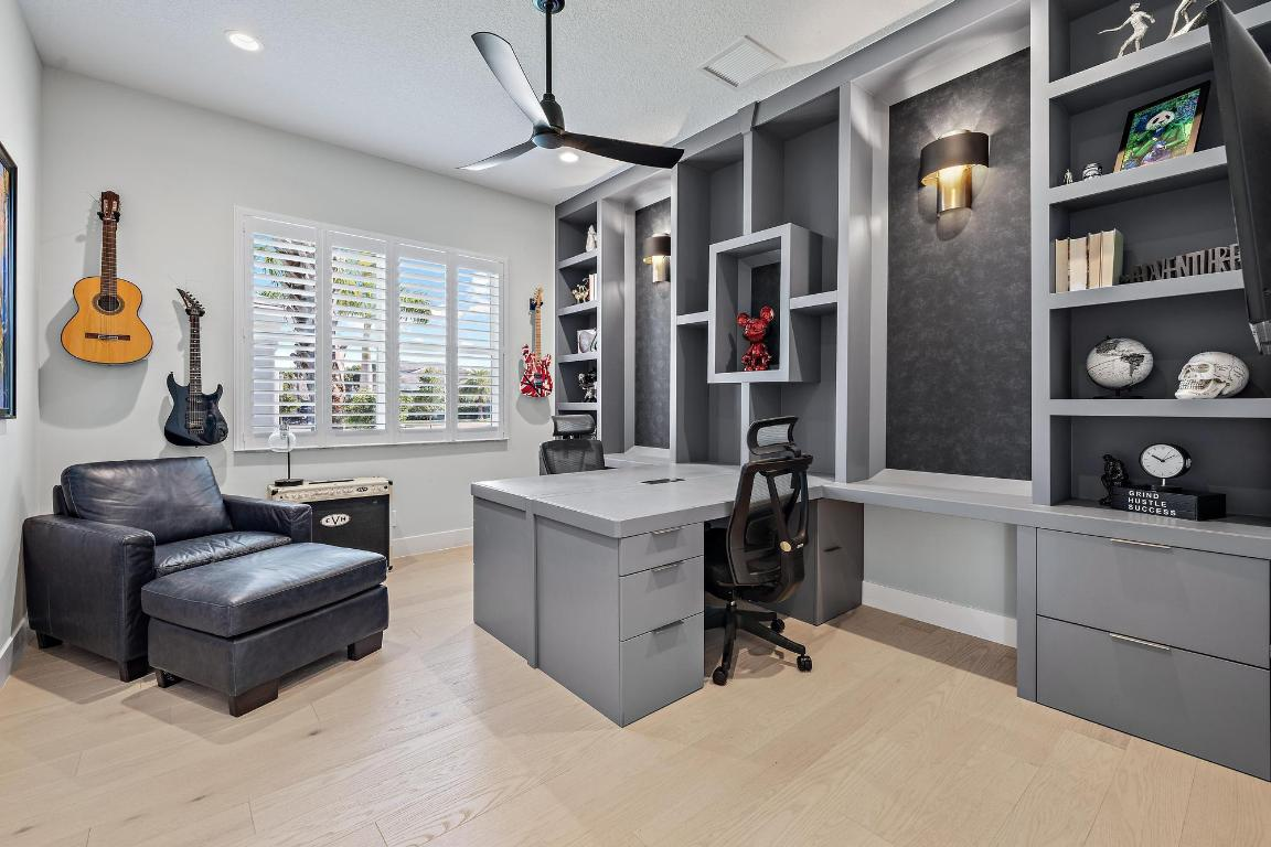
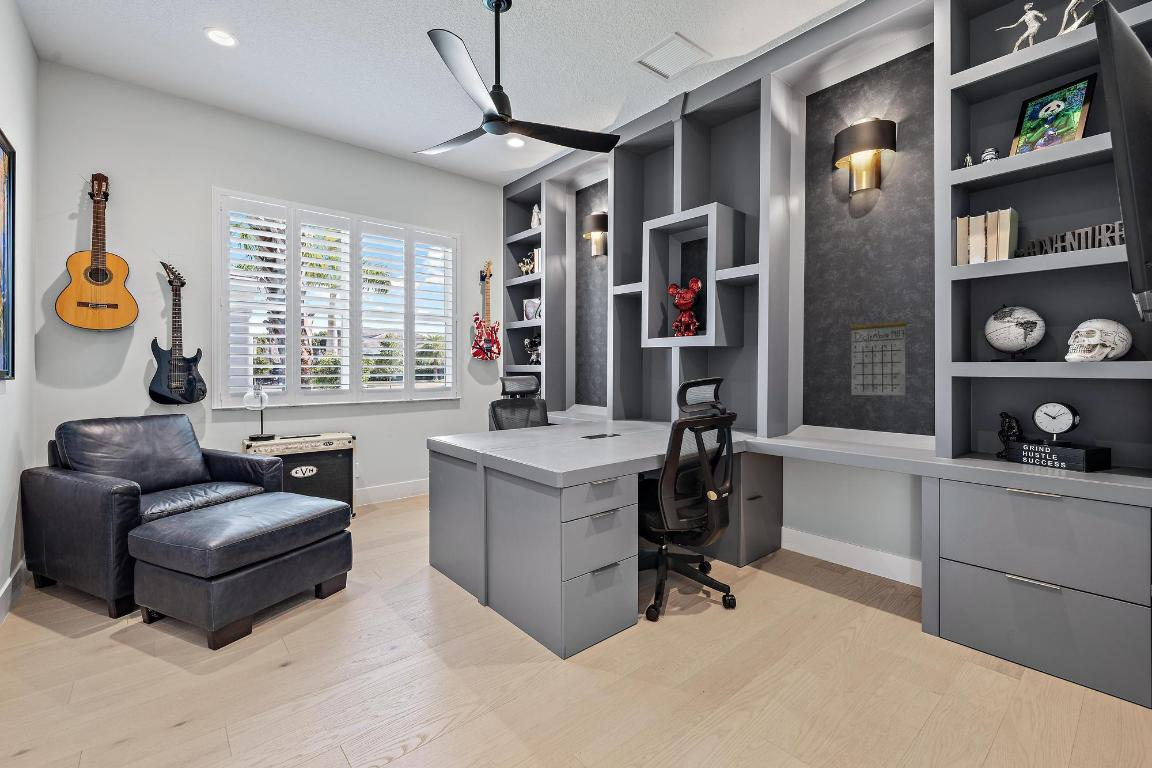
+ calendar (877, 351)
